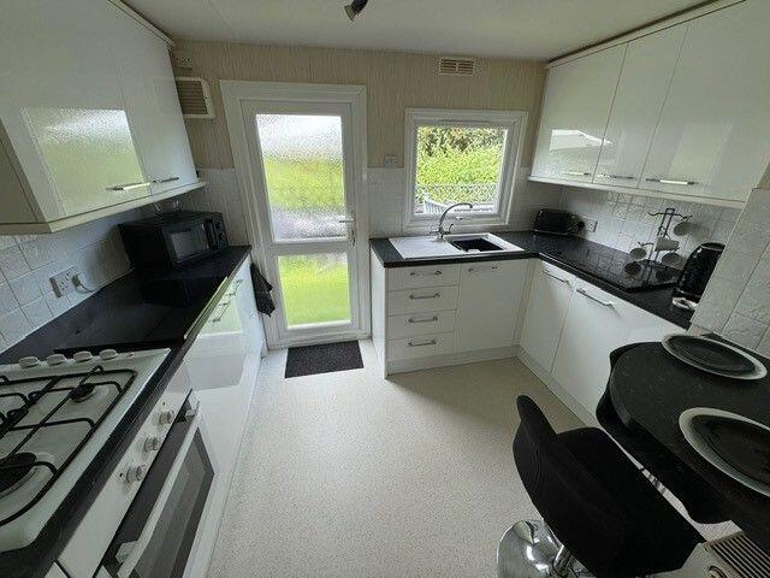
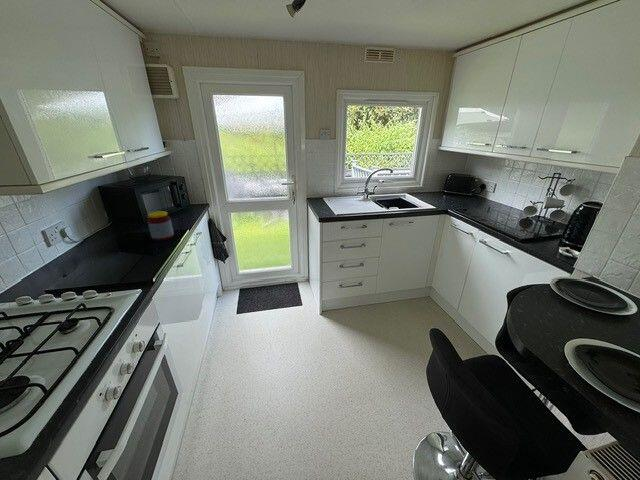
+ jar (160, 225)
